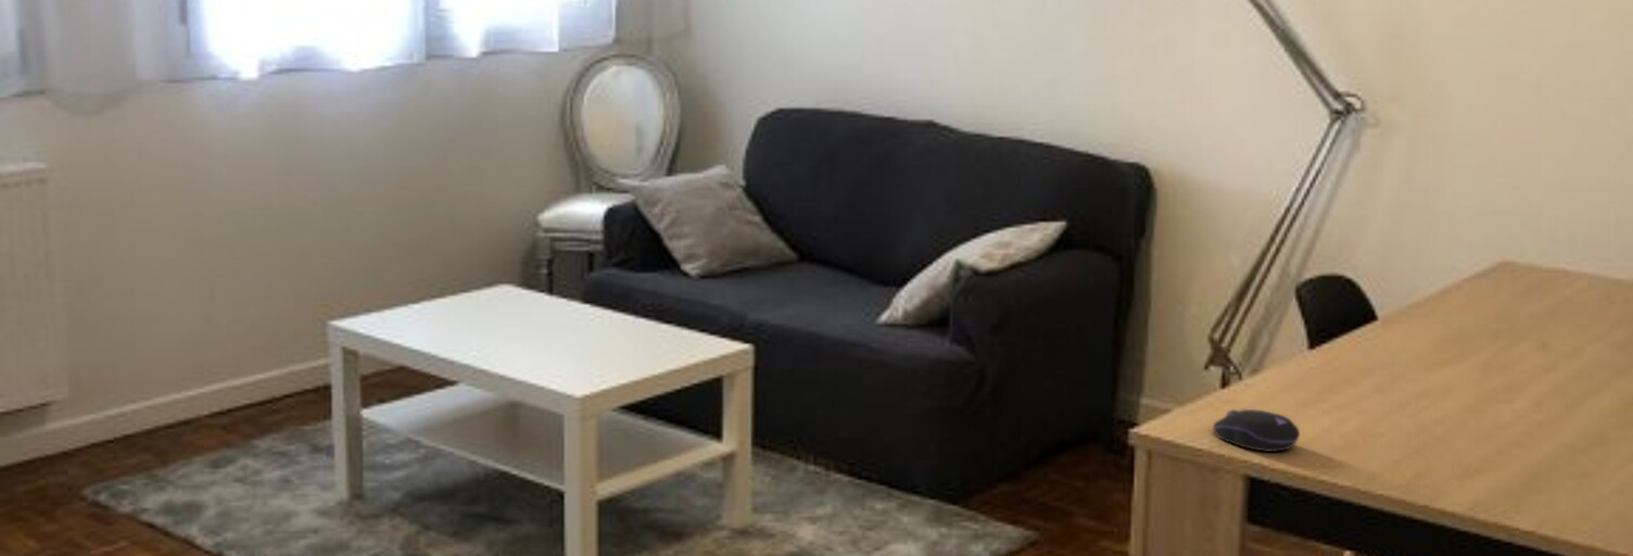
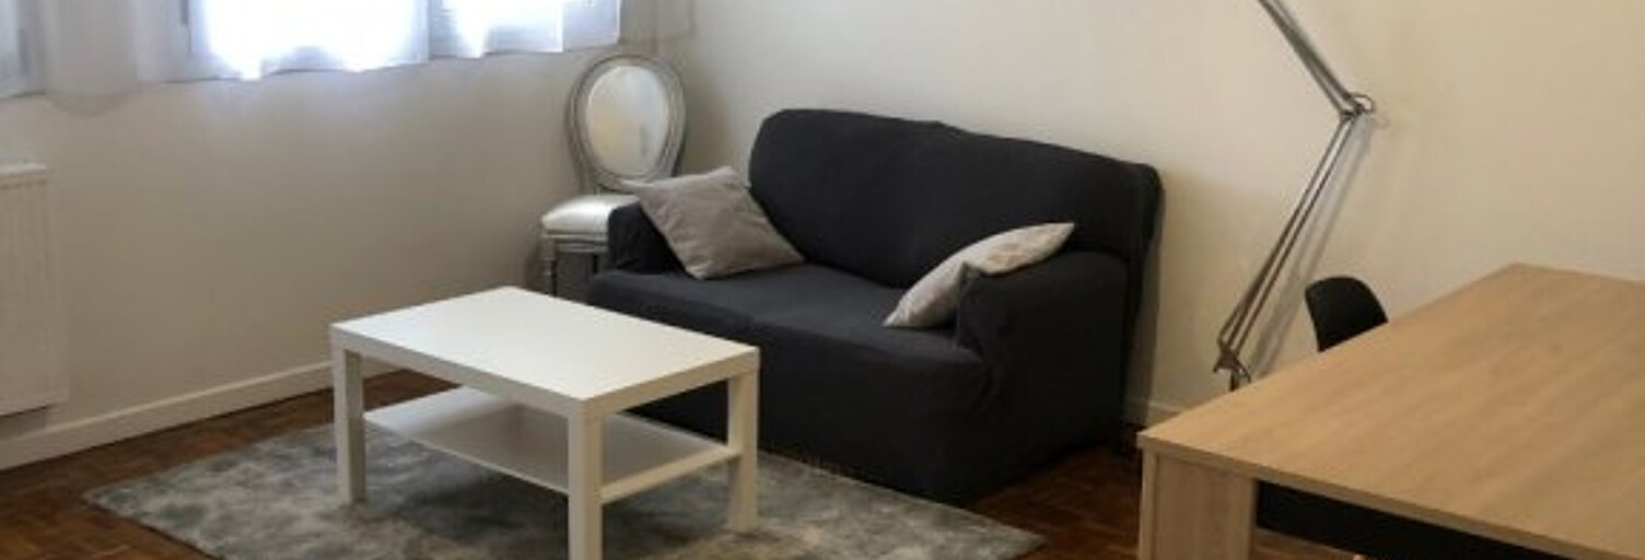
- computer mouse (1255, 426)
